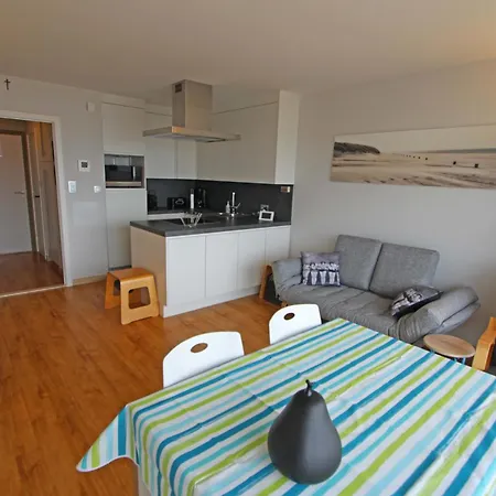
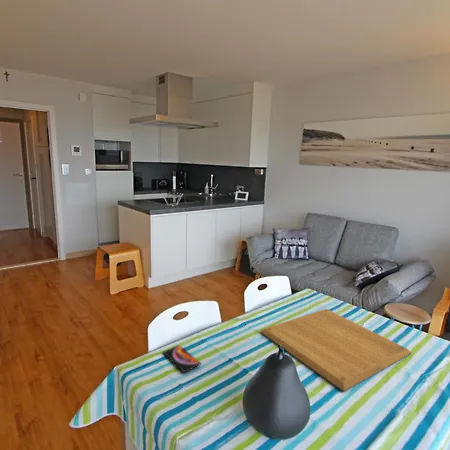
+ chopping board (332, 340)
+ smartphone (181, 357)
